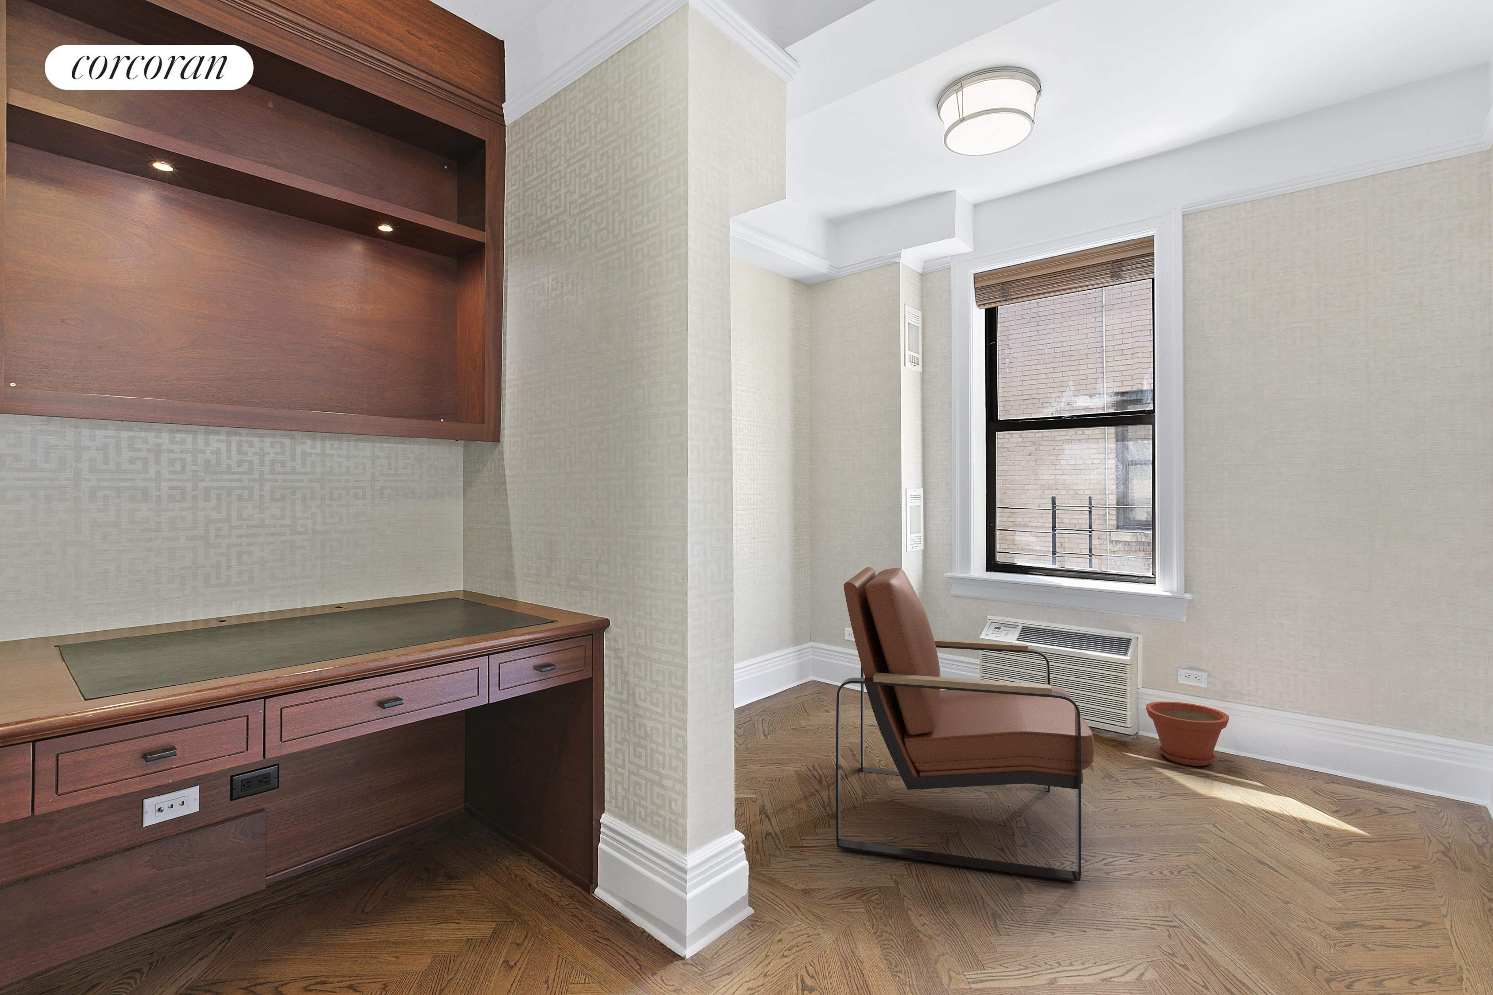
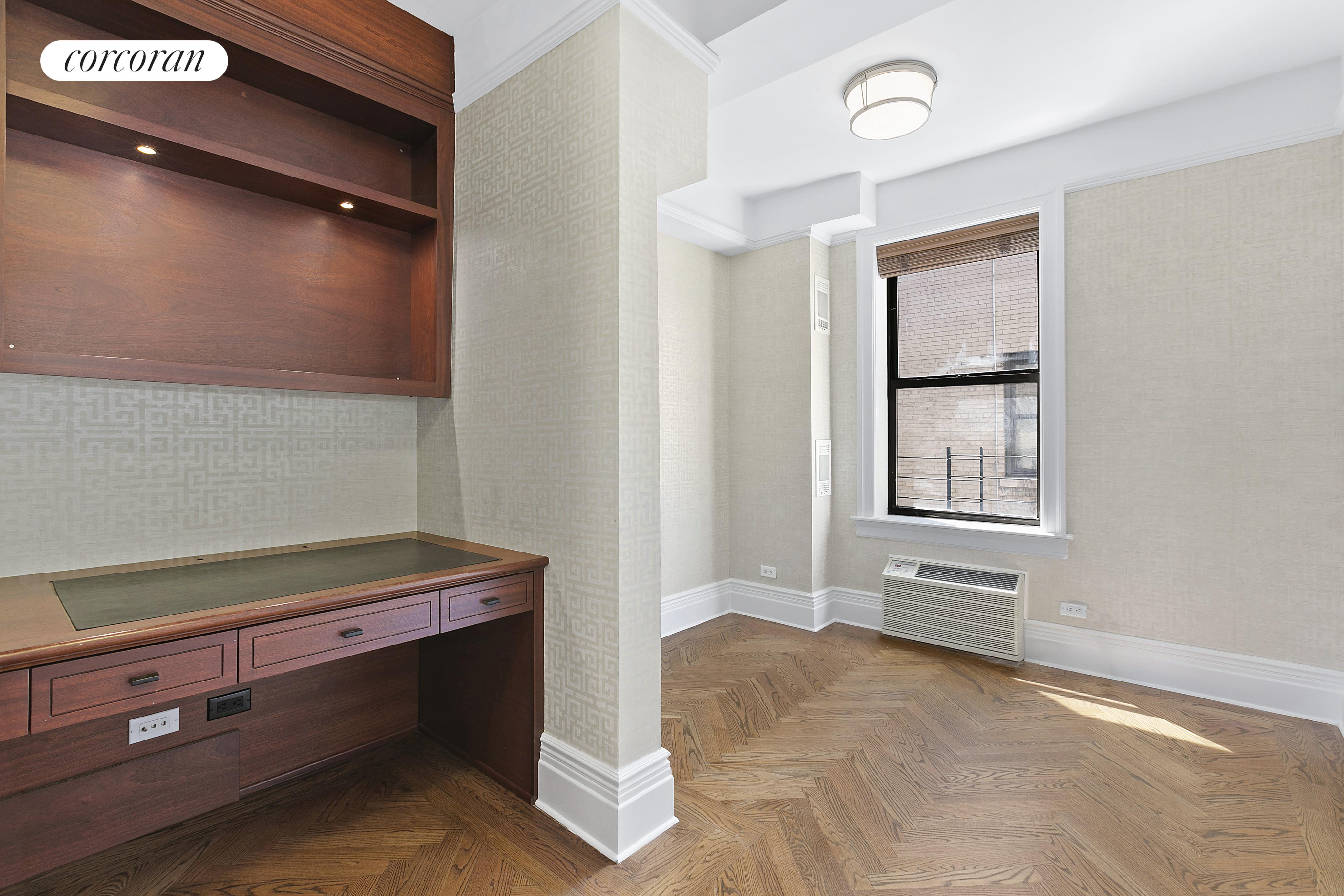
- armchair (960, 695)
- plant pot (1186, 735)
